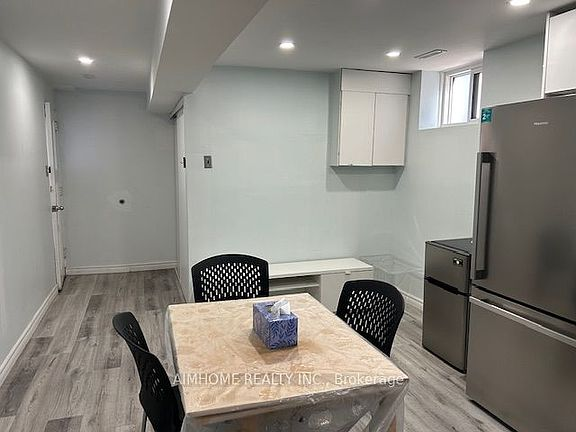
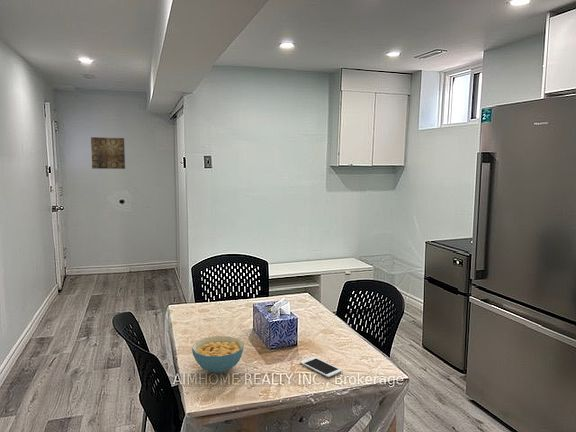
+ cereal bowl (218, 357)
+ wall art (108, 153)
+ cell phone (320, 366)
